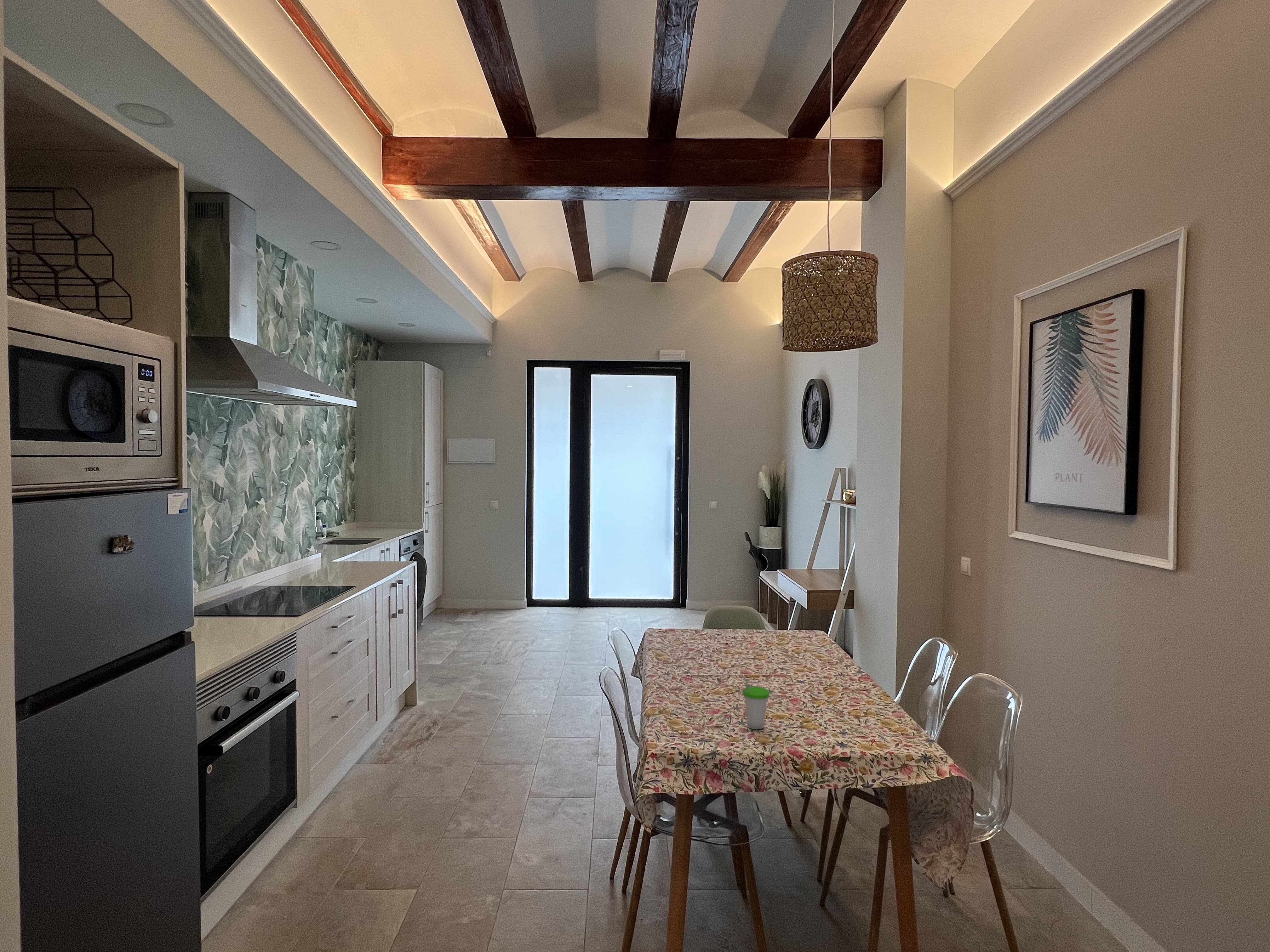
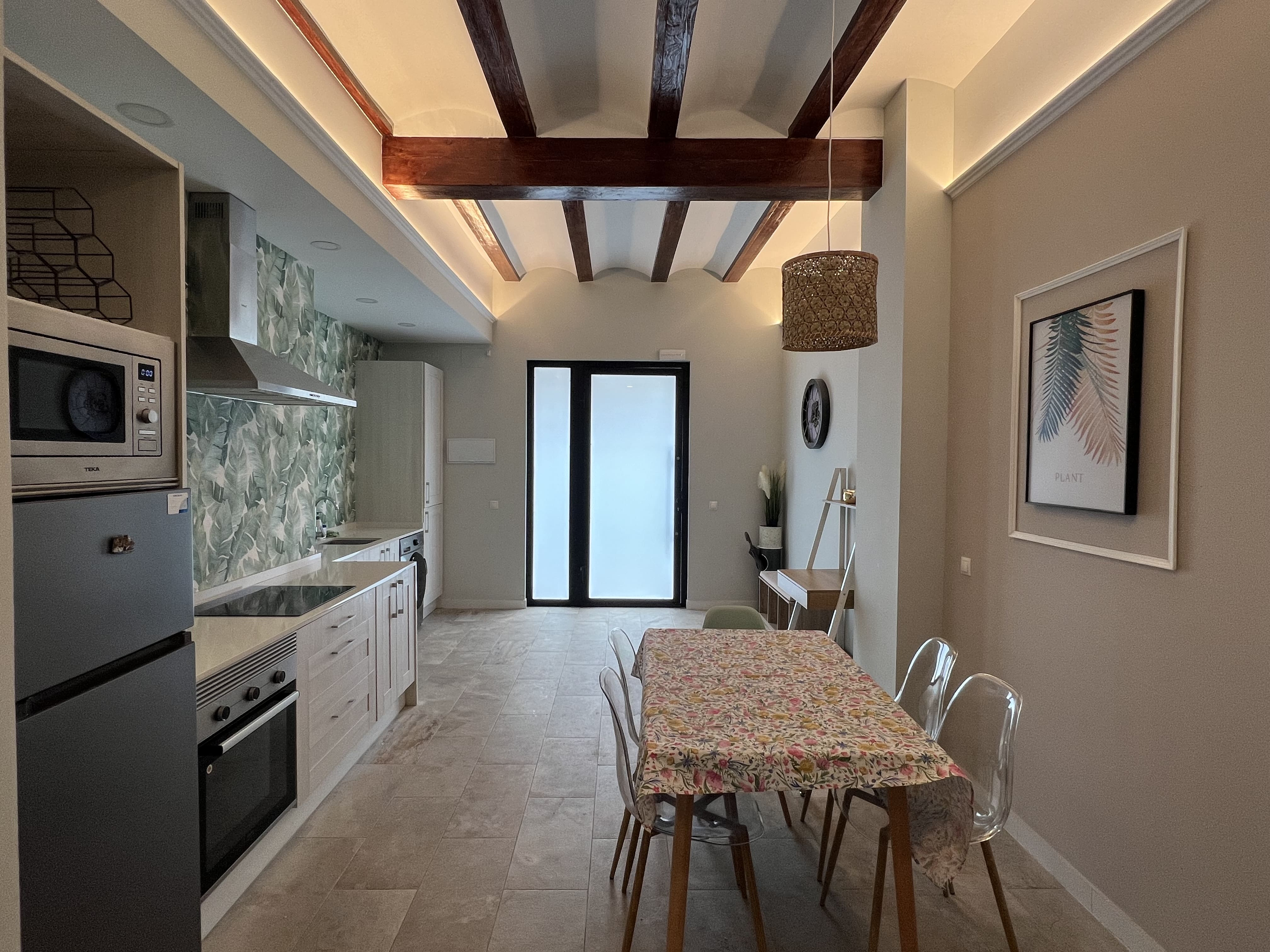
- cup (756, 700)
